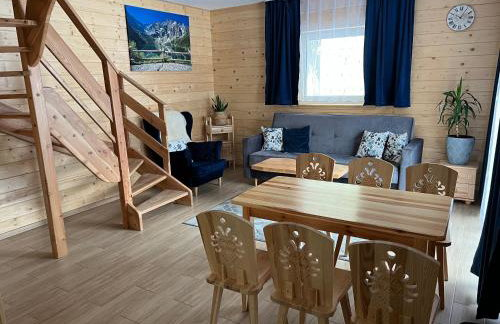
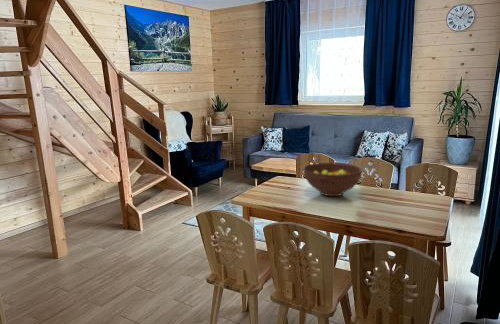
+ fruit bowl (331, 181)
